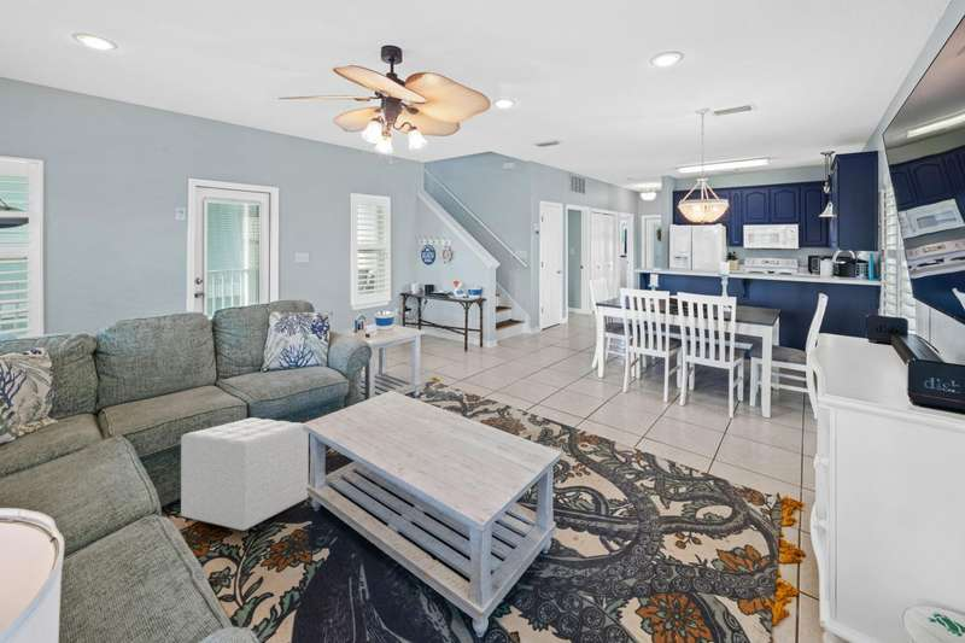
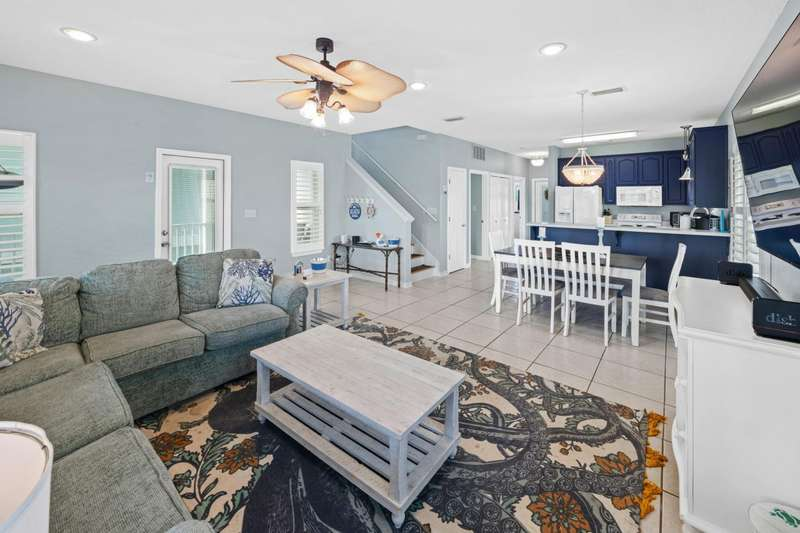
- ottoman (247, 468)
